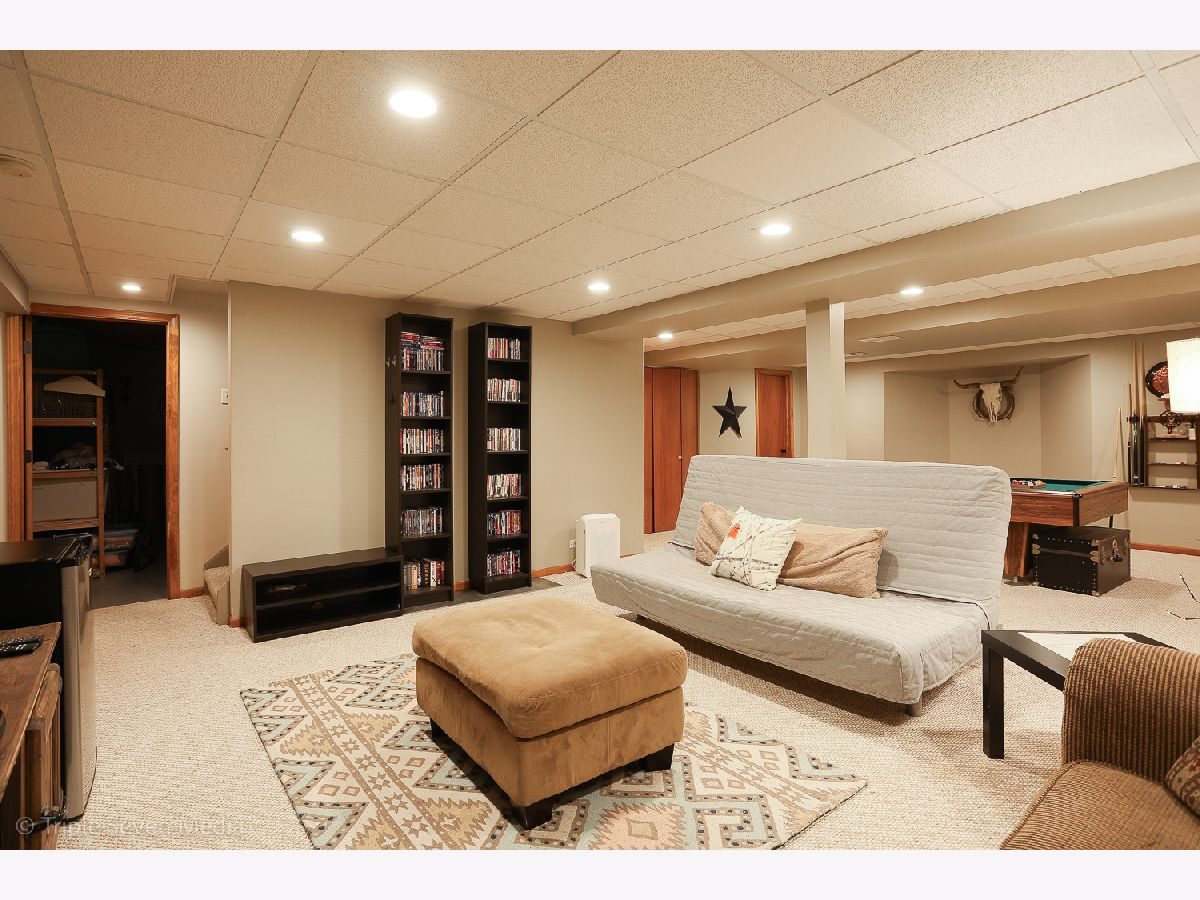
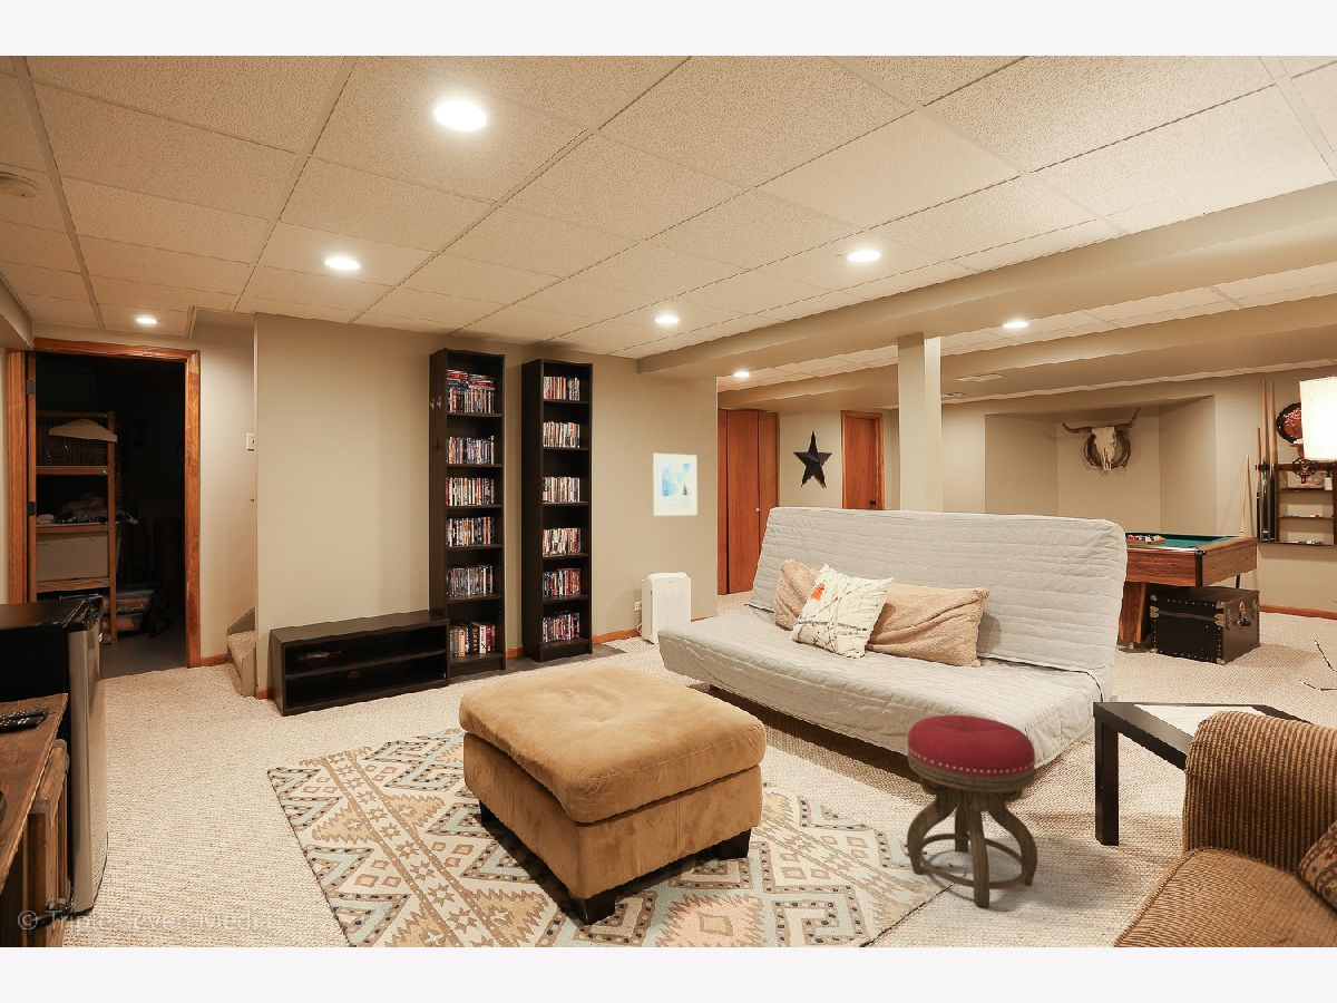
+ stool (969, 800)
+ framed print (675, 485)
